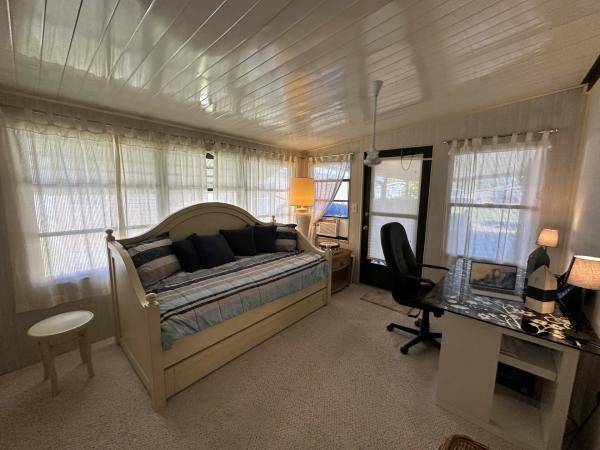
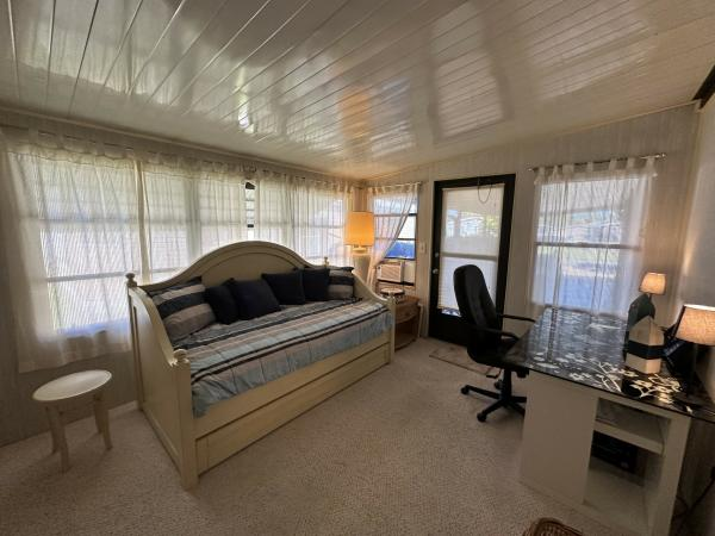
- ceiling fan (374, 125)
- laptop (495, 279)
